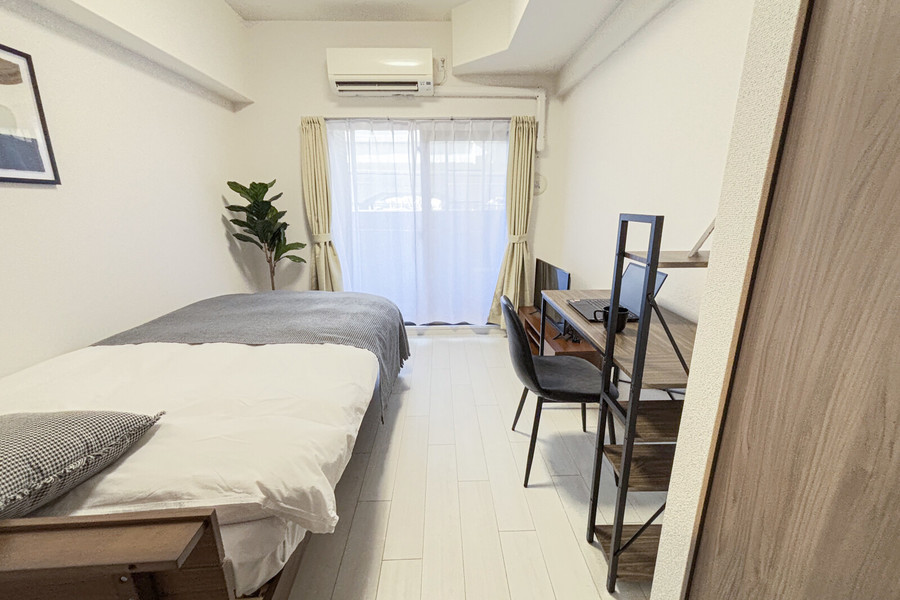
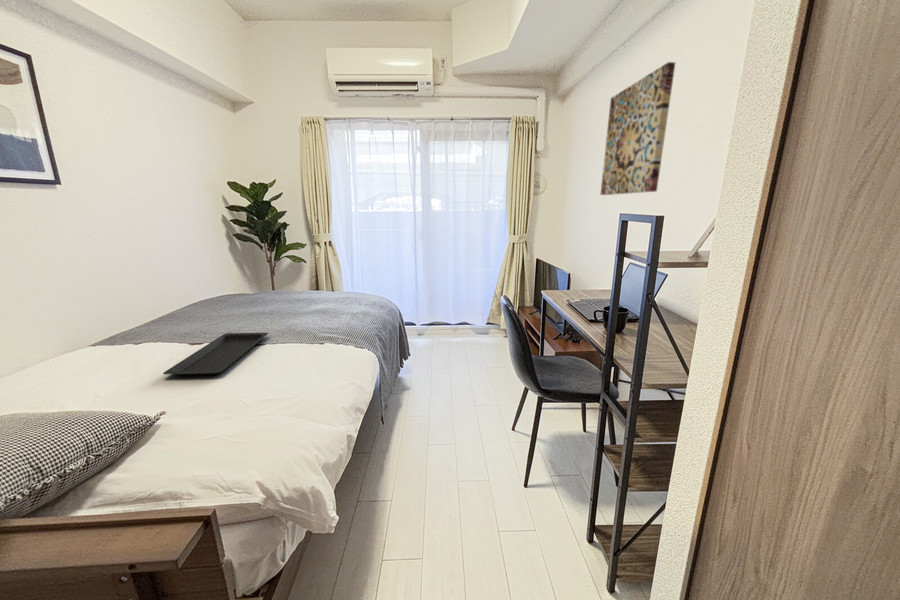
+ serving tray (223, 352)
+ wall art (631, 140)
